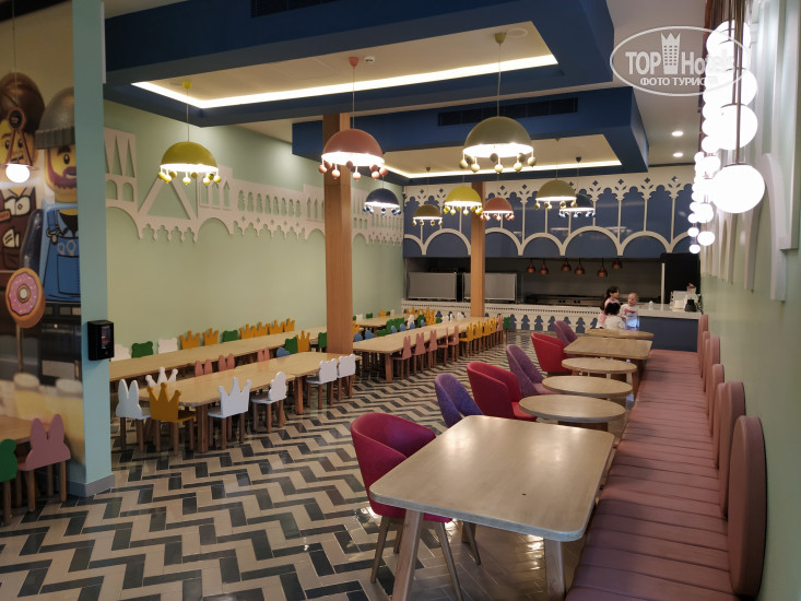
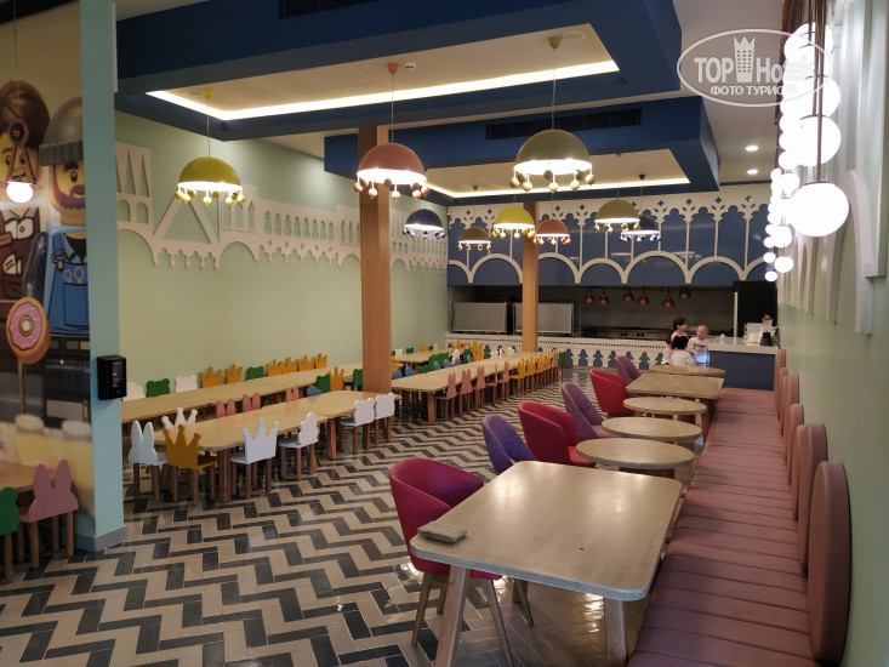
+ washcloth (441, 530)
